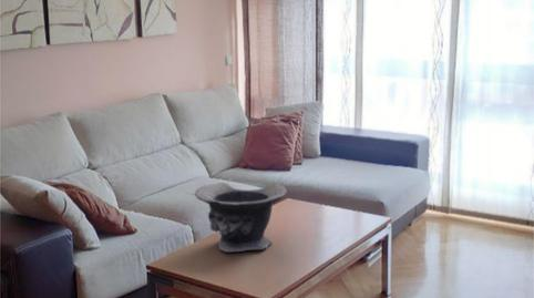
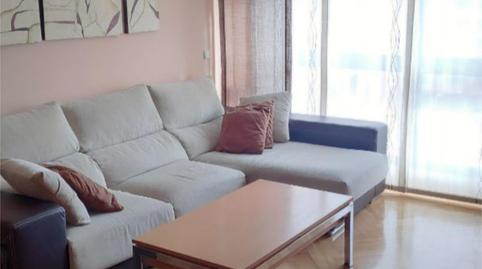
- decorative bowl (239, 217)
